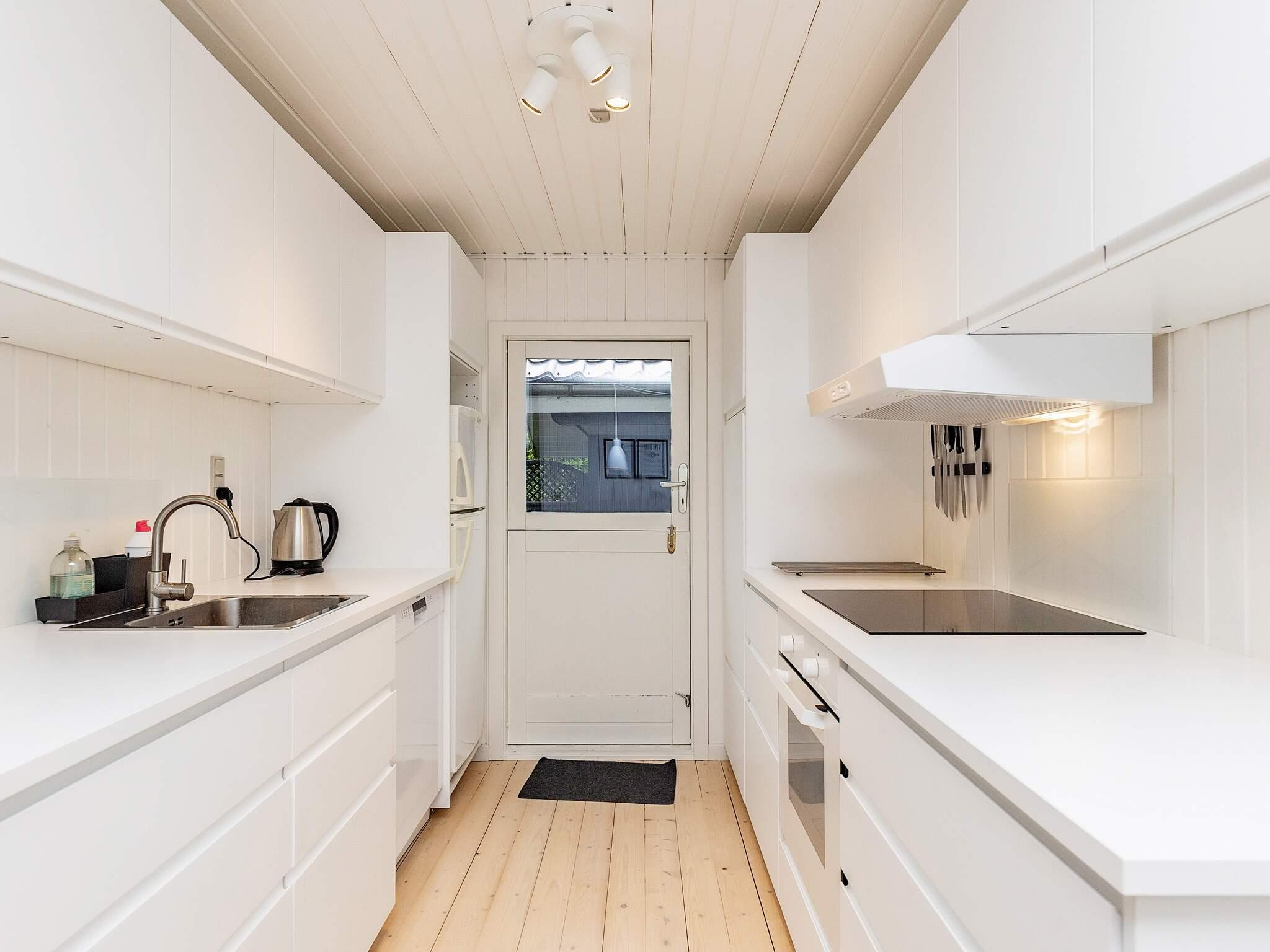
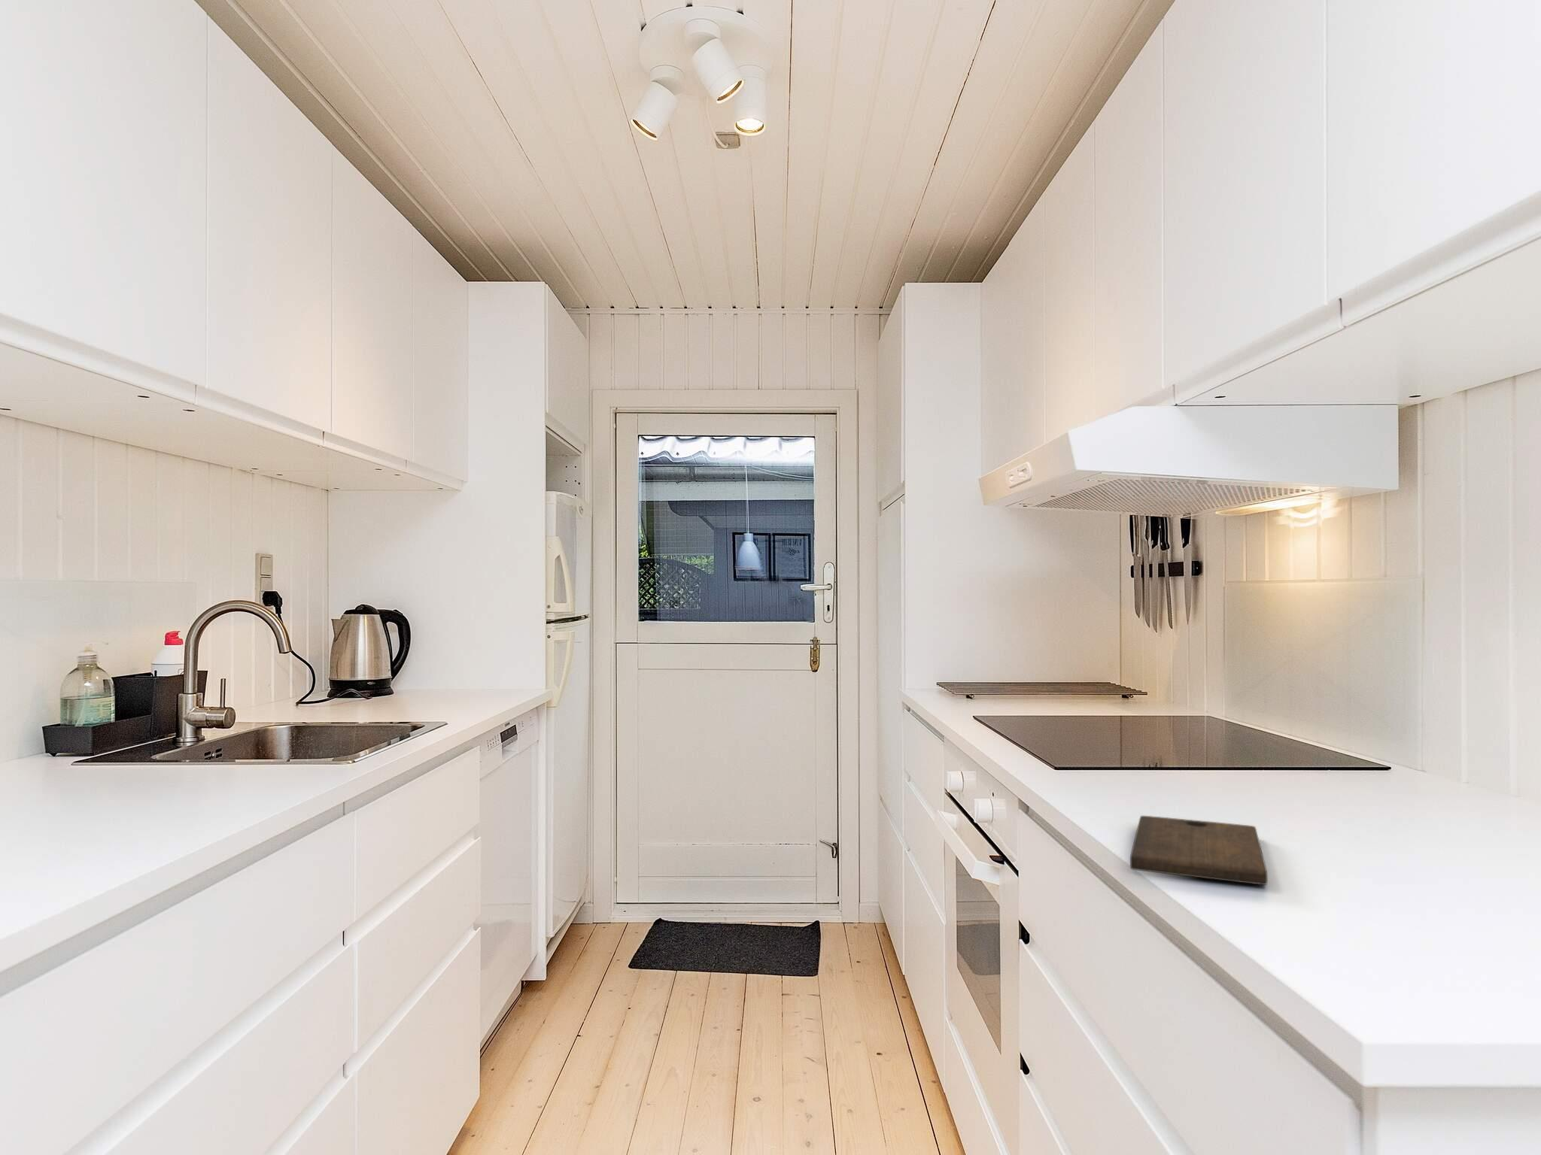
+ cutting board (1196, 846)
